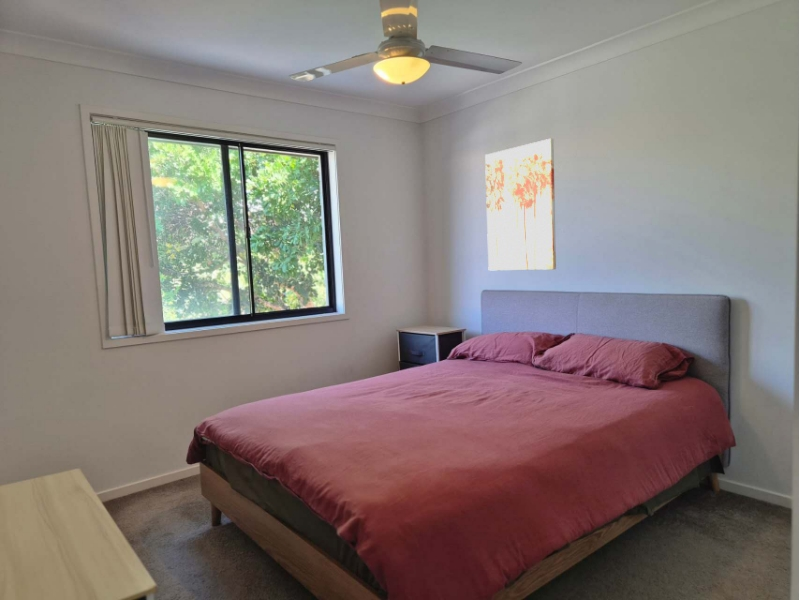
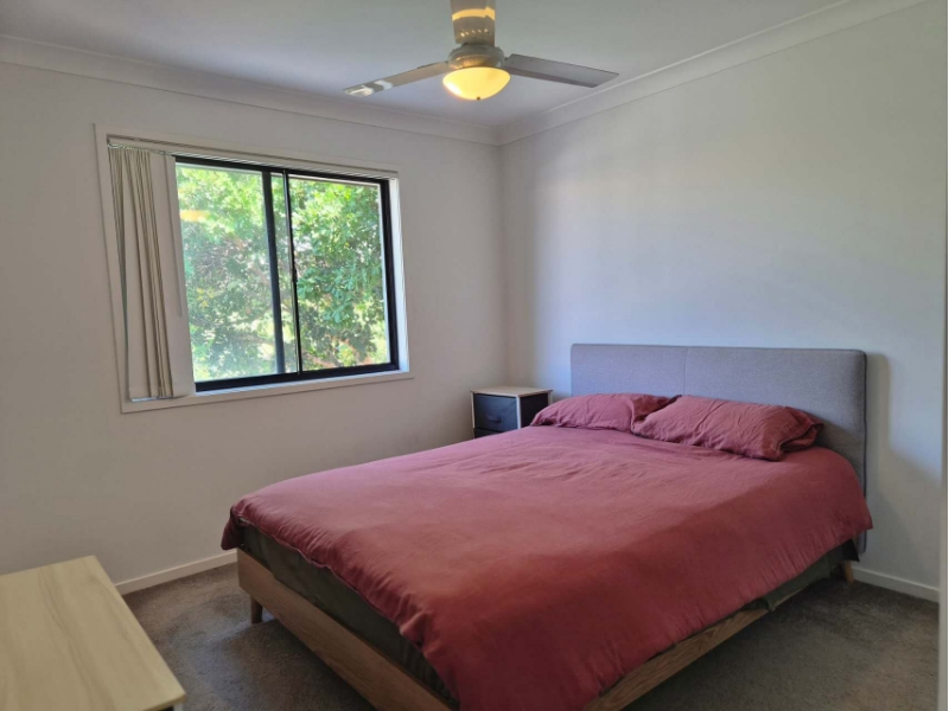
- wall art (518, 209)
